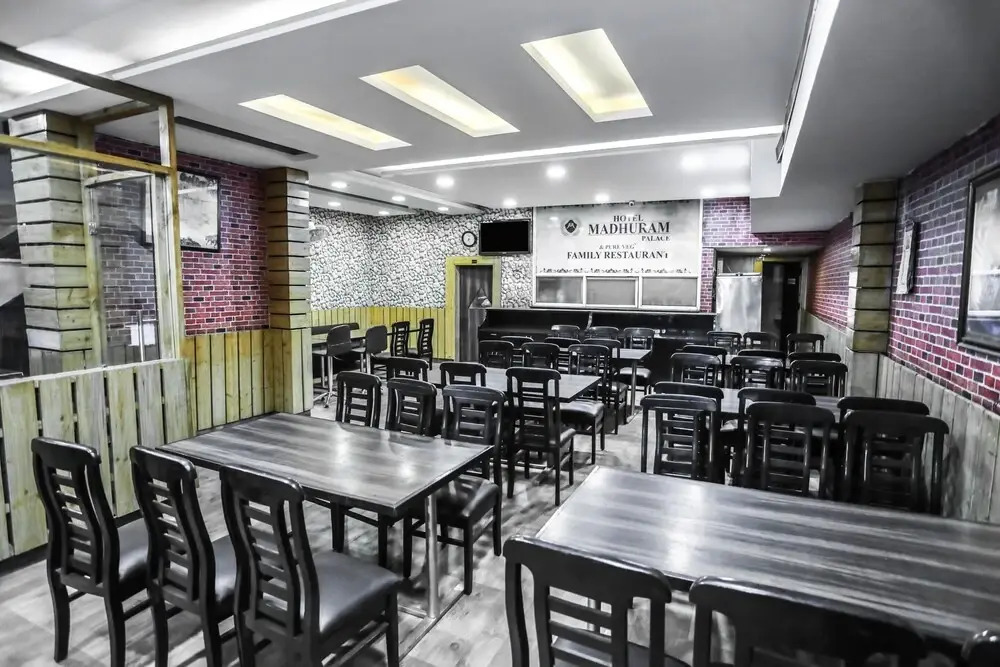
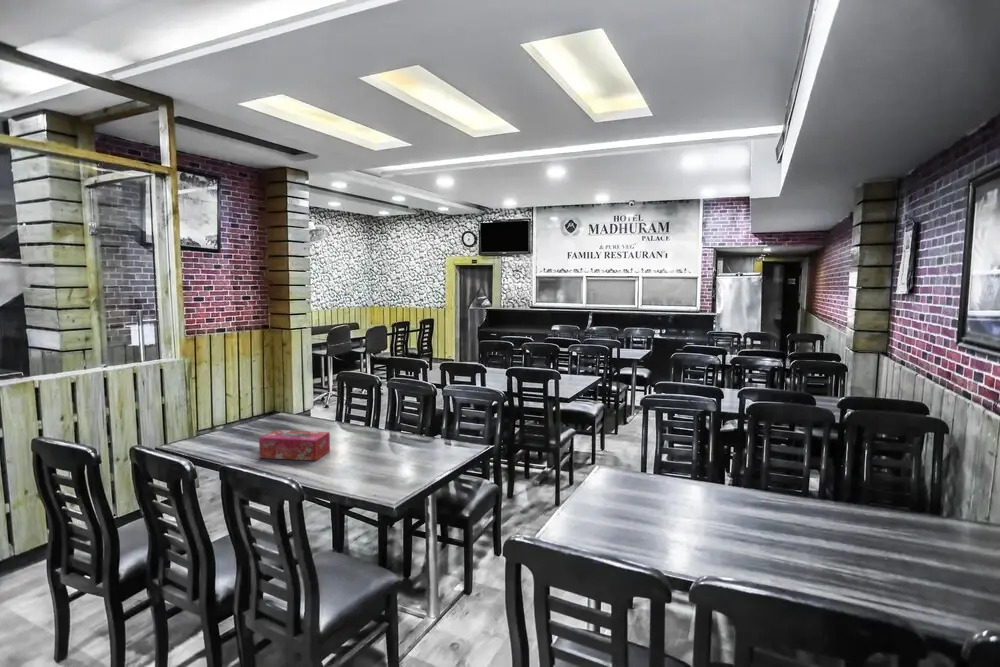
+ tissue box (295, 444)
